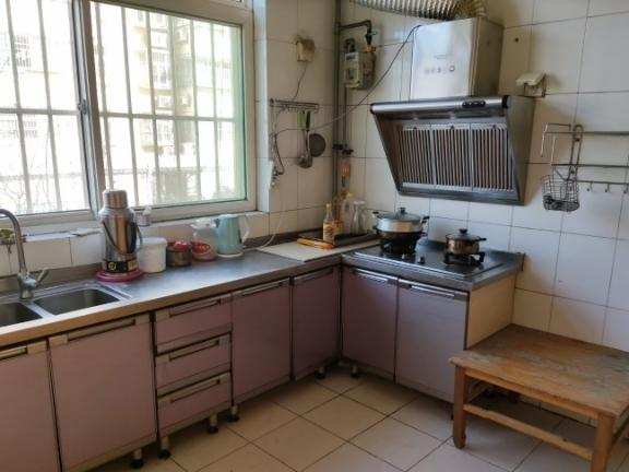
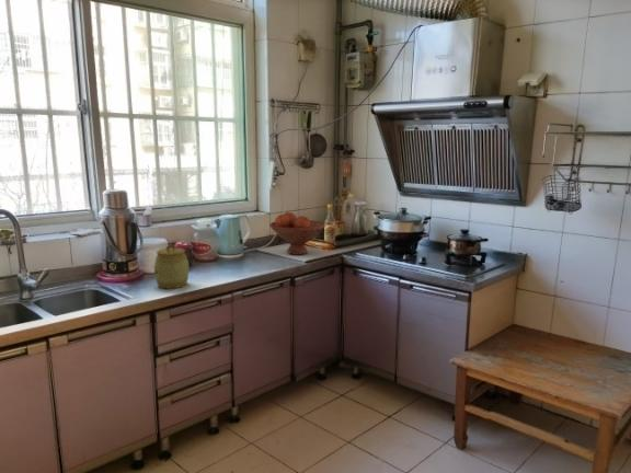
+ jar (171, 264)
+ fruit bowl (297, 232)
